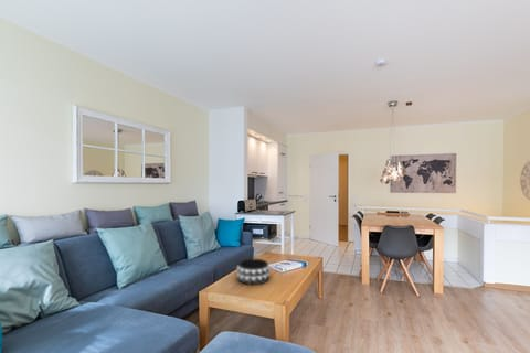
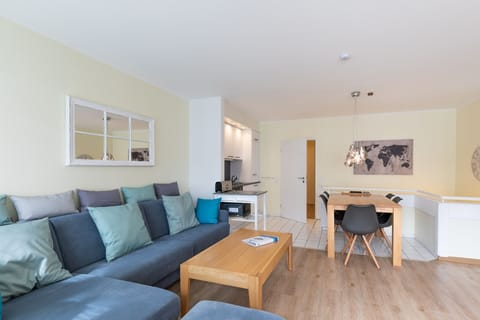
- decorative bowl (253, 270)
